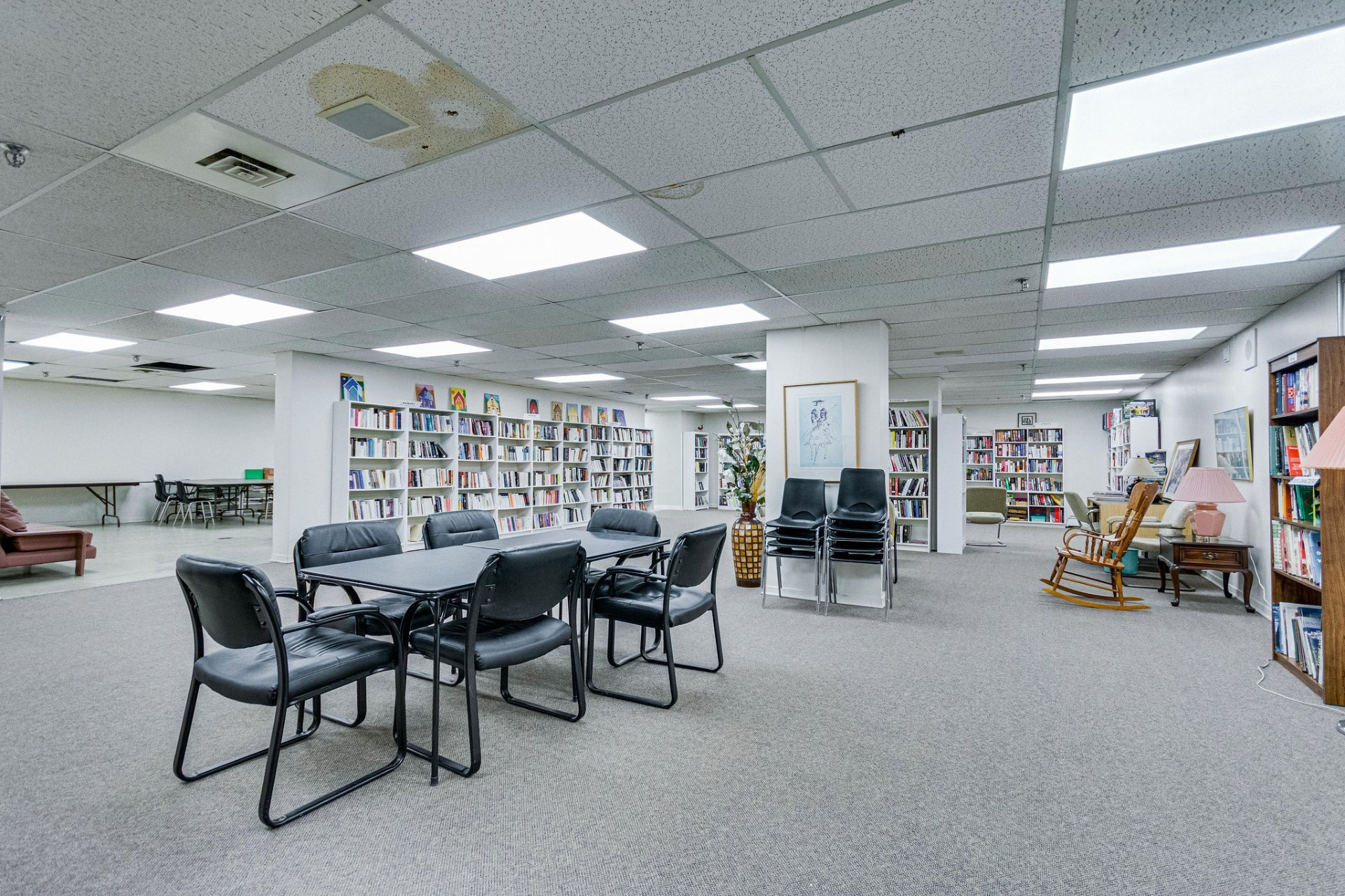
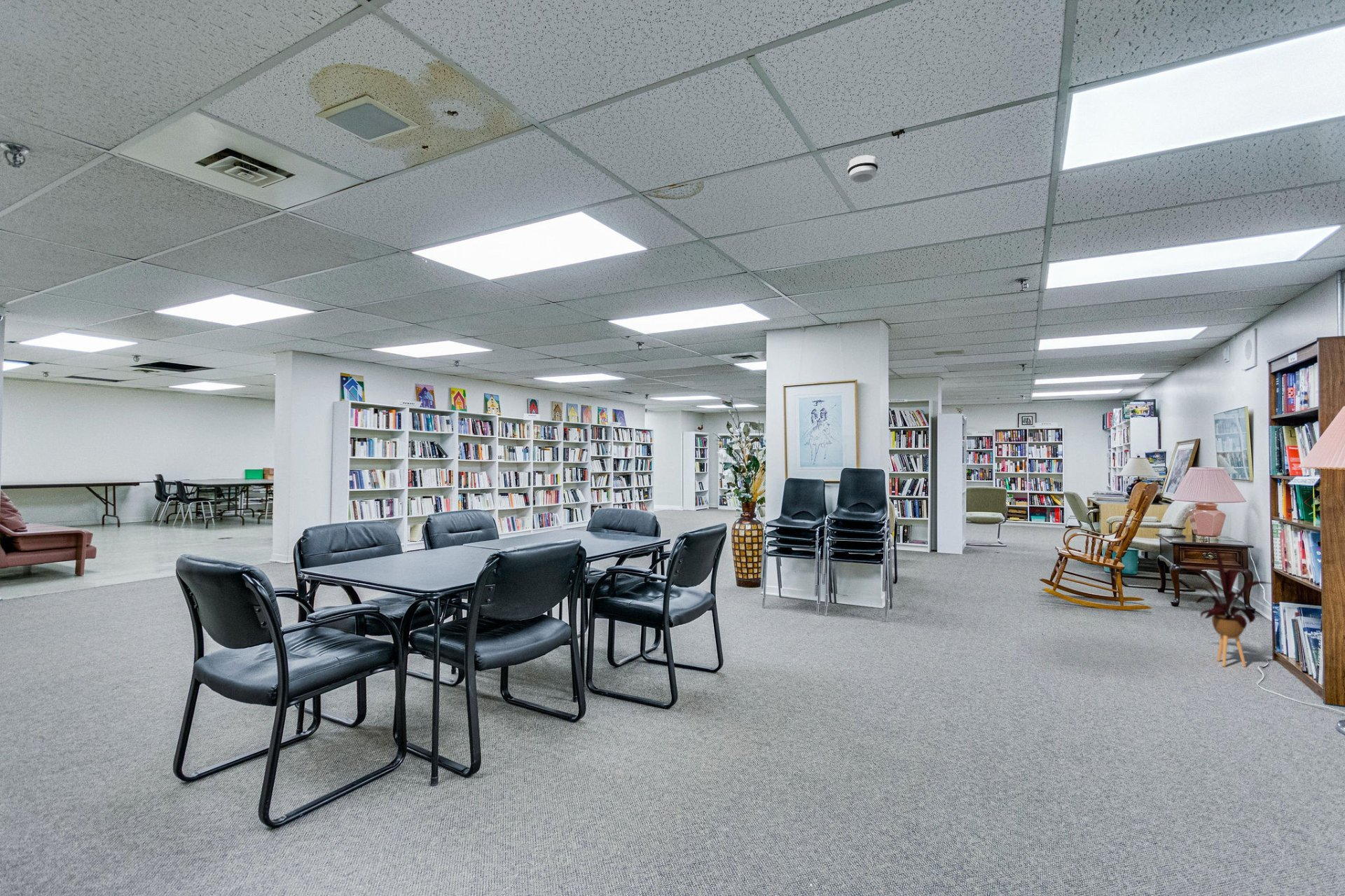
+ smoke detector (862, 170)
+ house plant (1221, 604)
